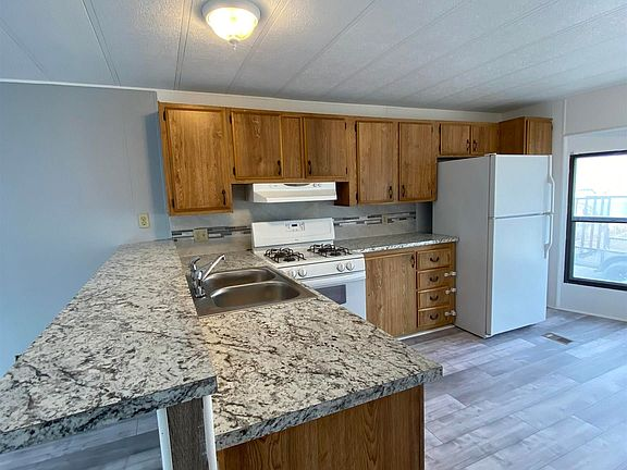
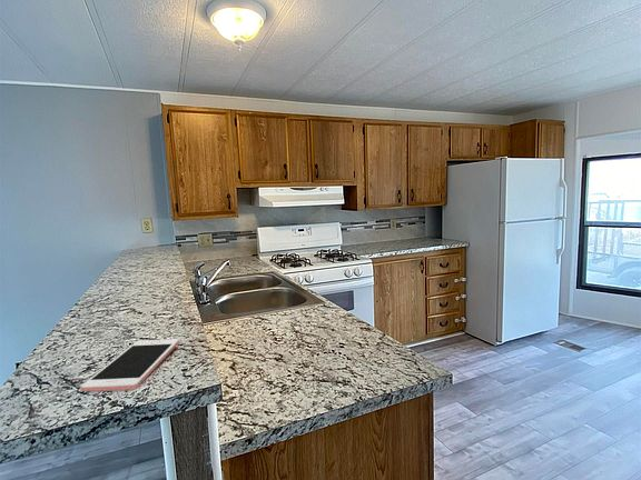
+ cell phone (137, 361)
